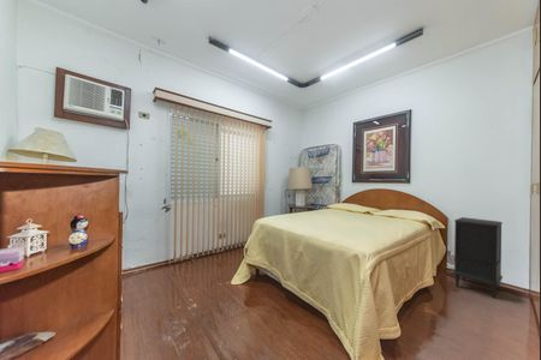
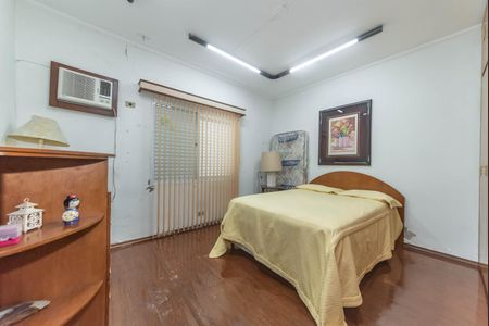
- nightstand (477, 253)
